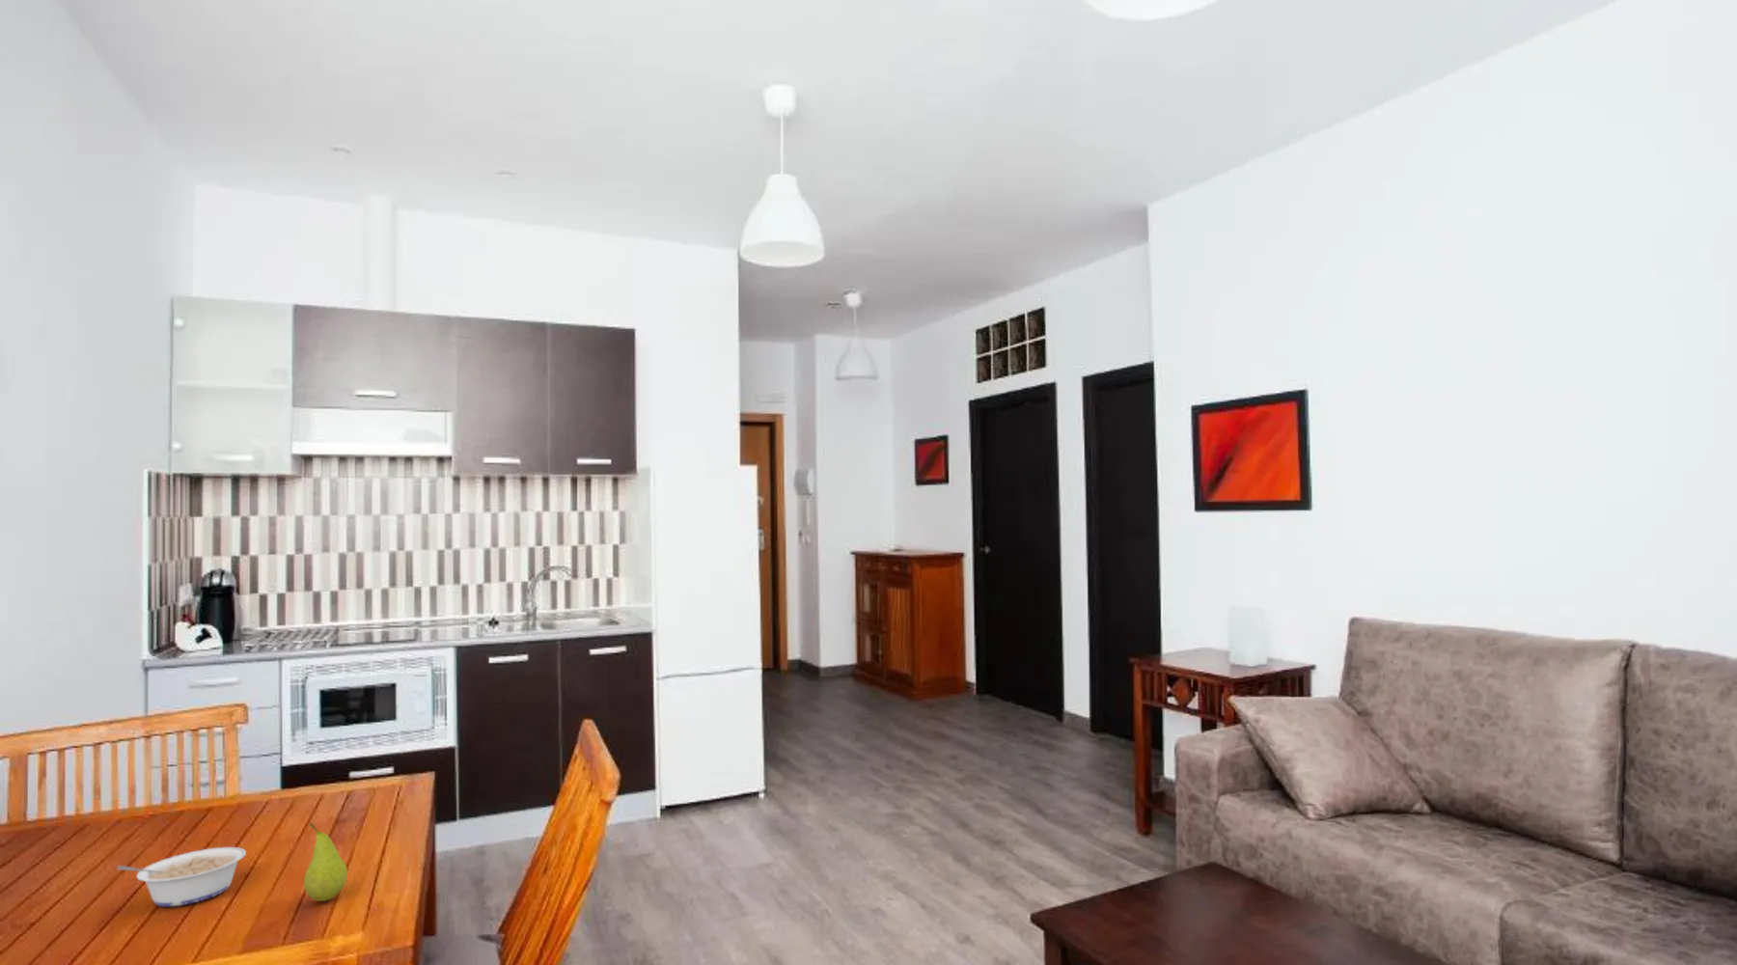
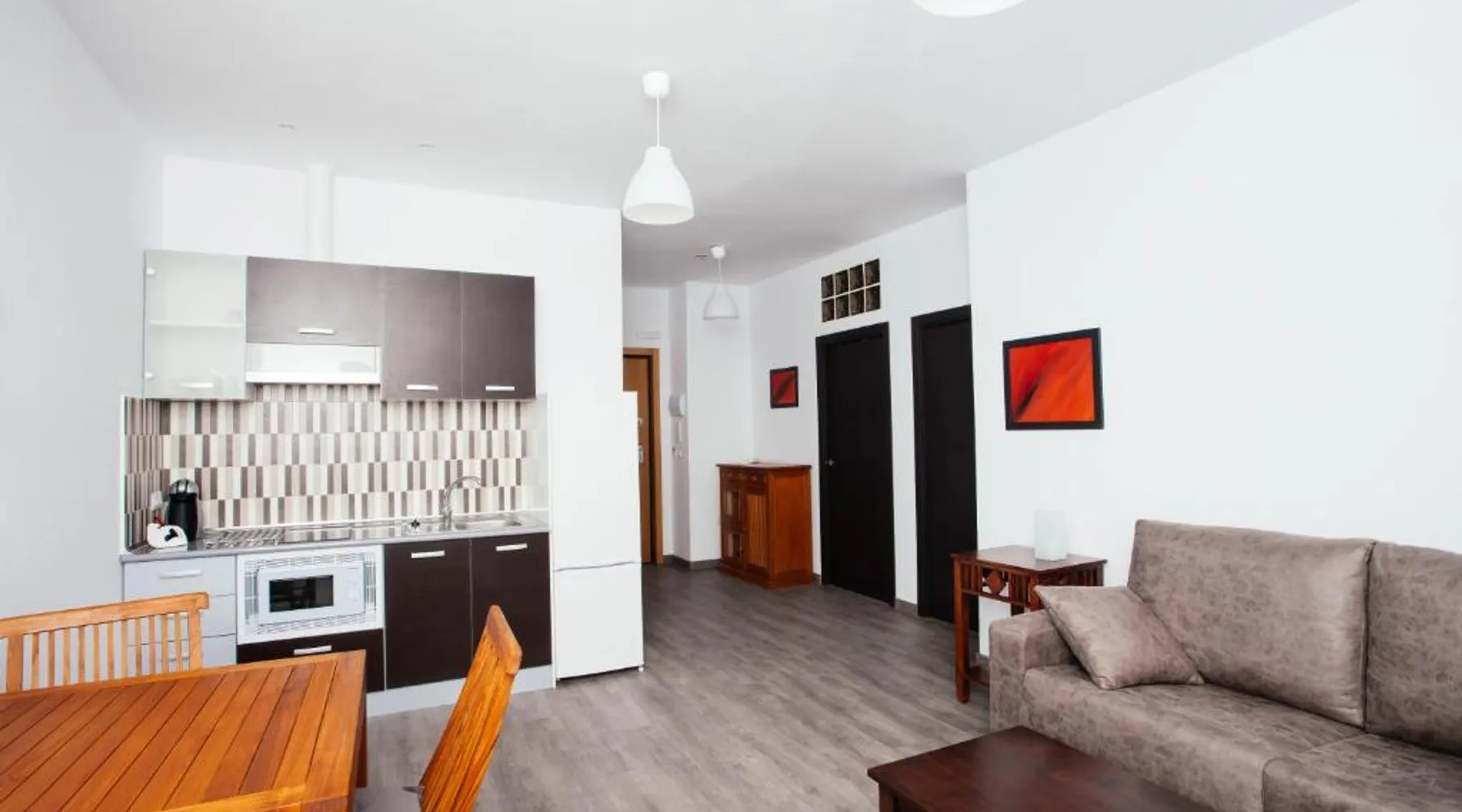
- fruit (326, 859)
- legume (188, 876)
